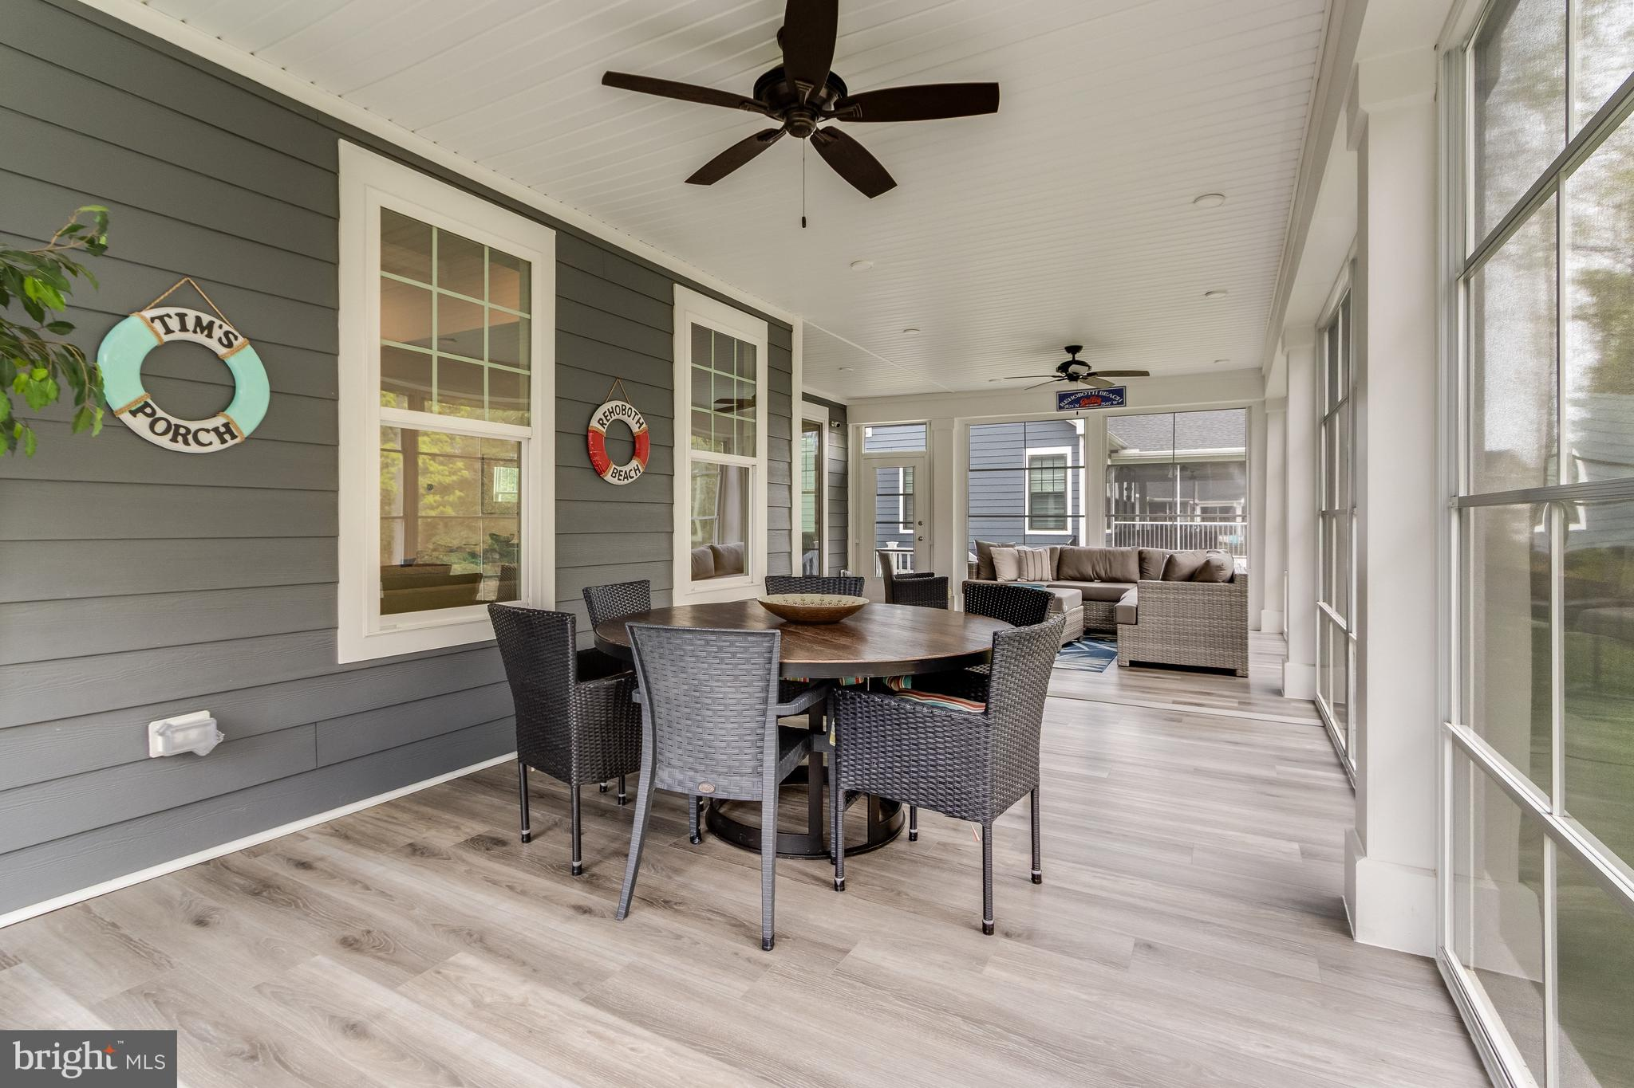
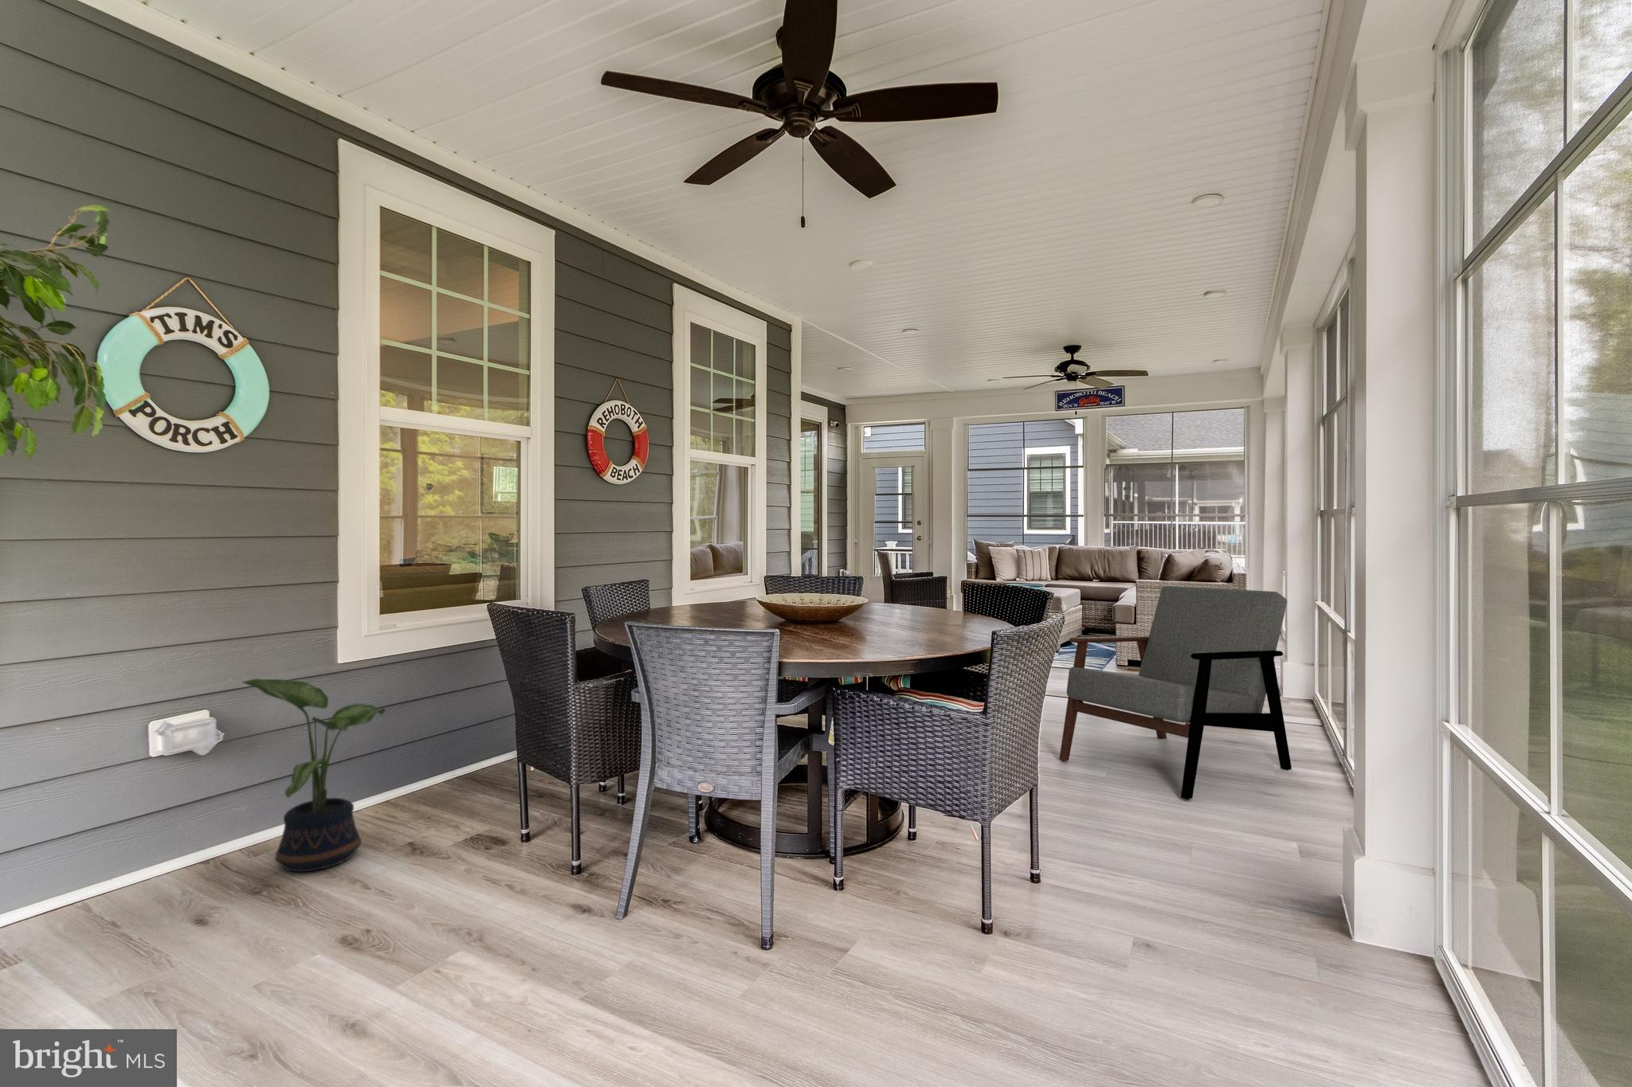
+ armchair (1176, 677)
+ potted plant (328, 764)
